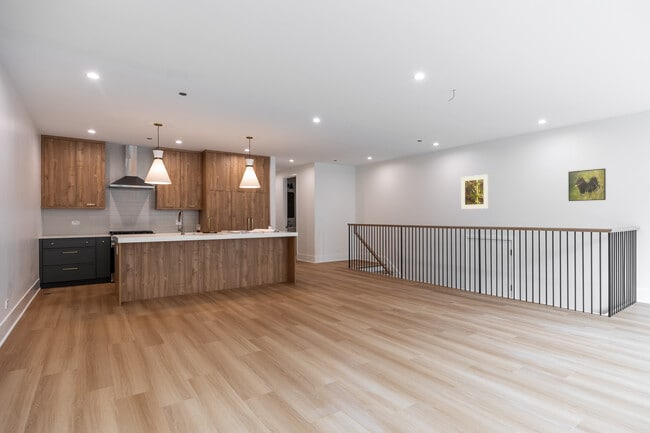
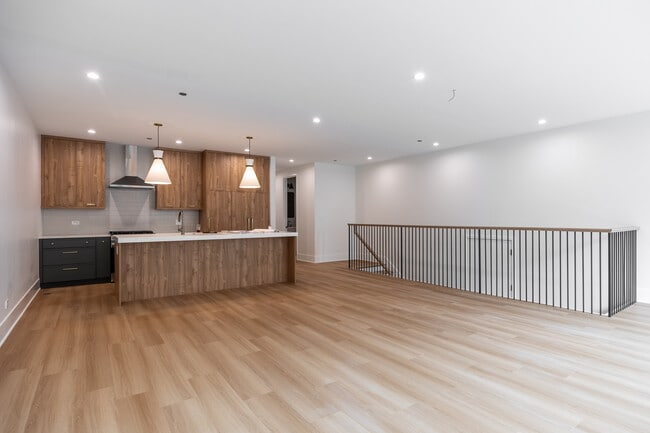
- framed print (586, 185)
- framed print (474, 192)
